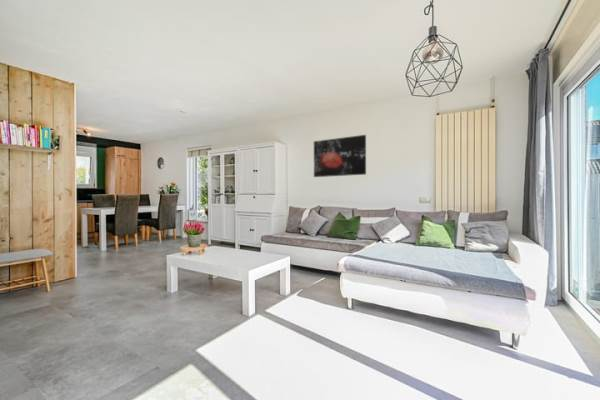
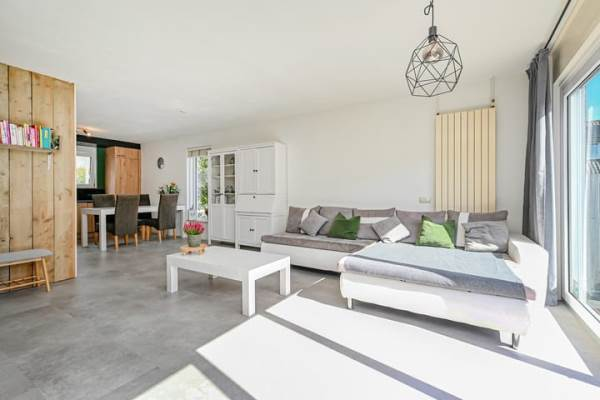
- wall art (338, 157)
